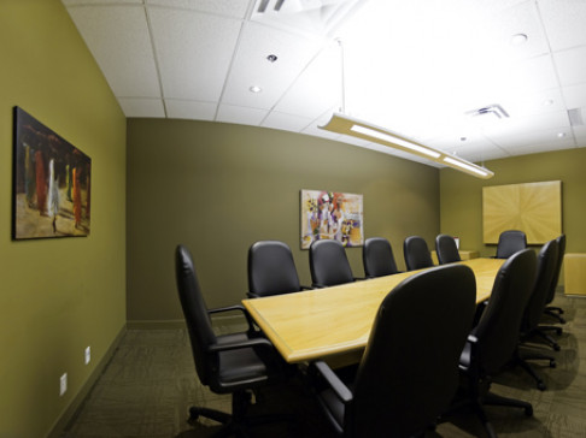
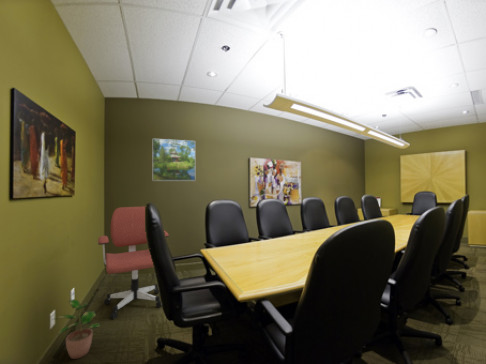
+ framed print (174, 160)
+ office chair (134, 255)
+ potted plant (79, 325)
